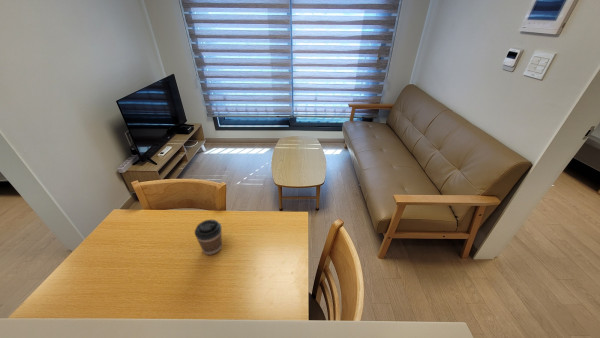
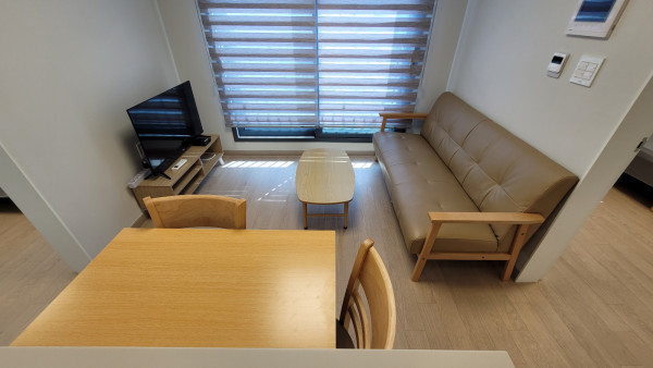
- coffee cup (209, 235)
